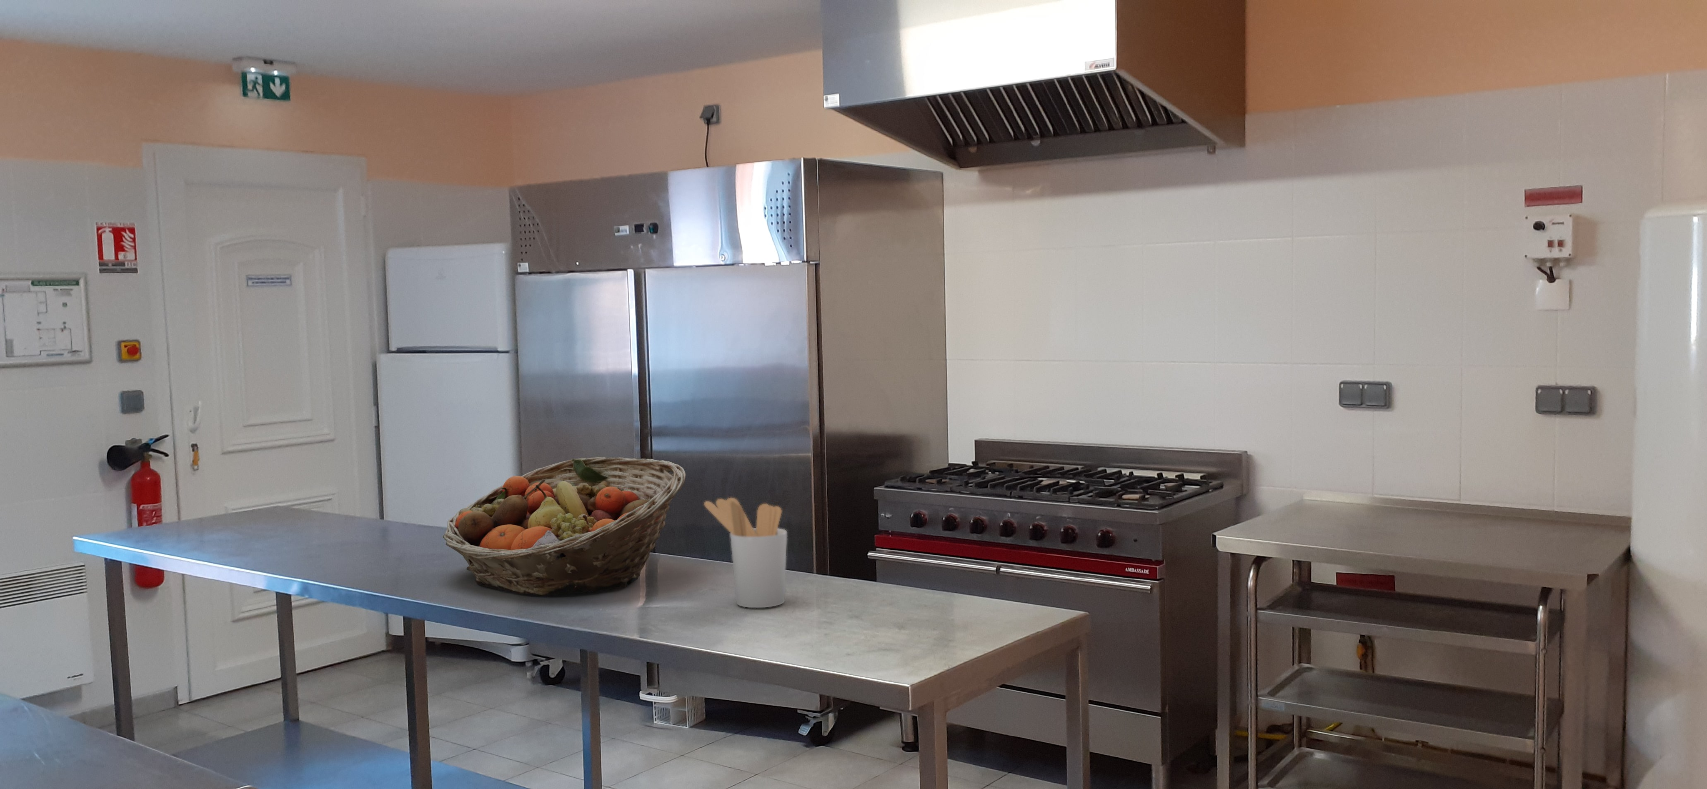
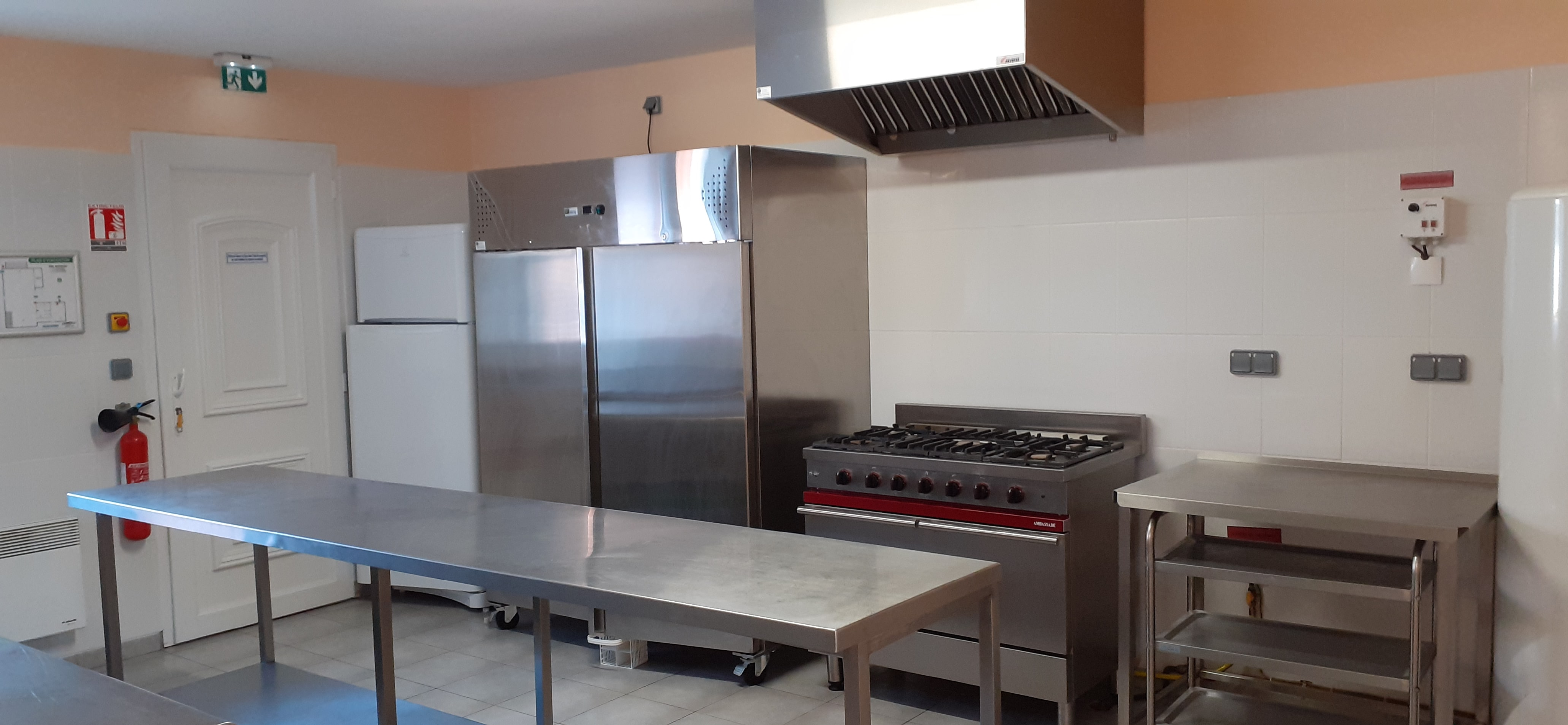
- fruit basket (566, 521)
- utensil holder (747, 548)
